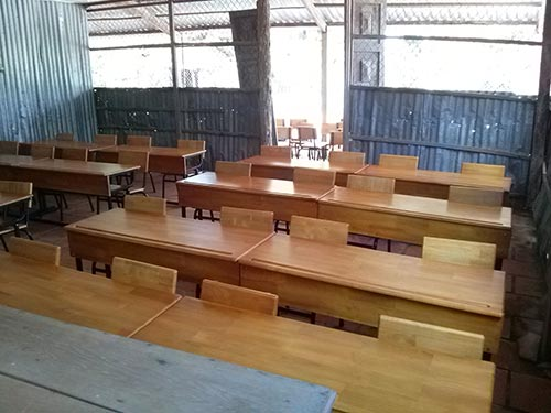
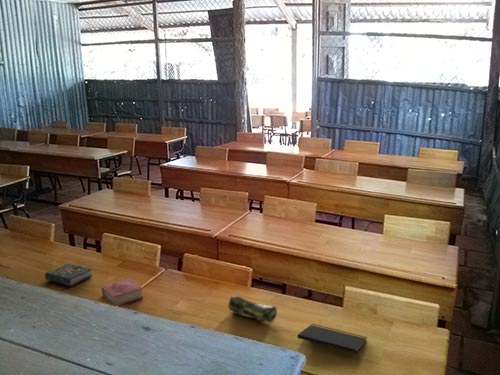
+ notepad (332, 337)
+ book (68, 274)
+ pencil case (253, 309)
+ book (122, 291)
